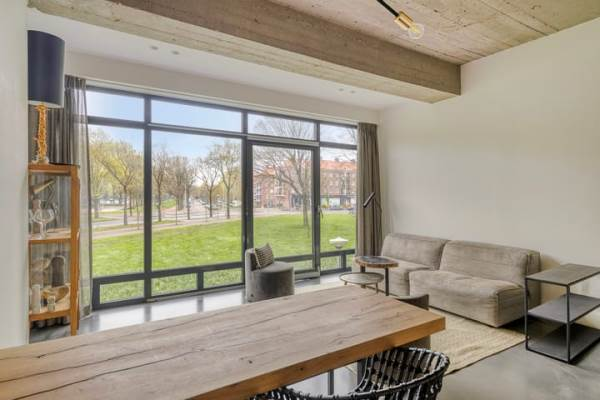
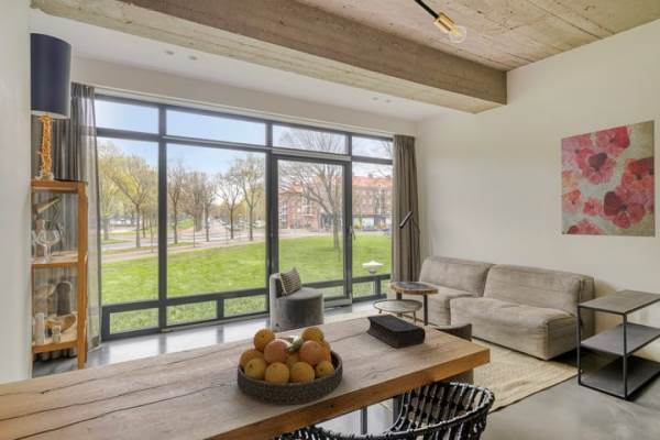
+ book (394, 329)
+ wall art (603, 183)
+ fruit bowl (290, 354)
